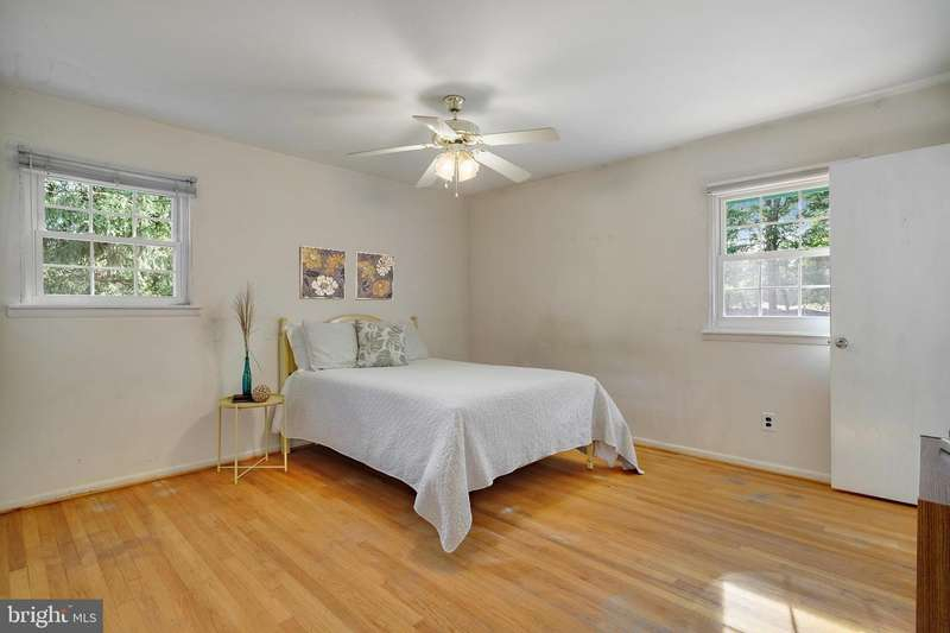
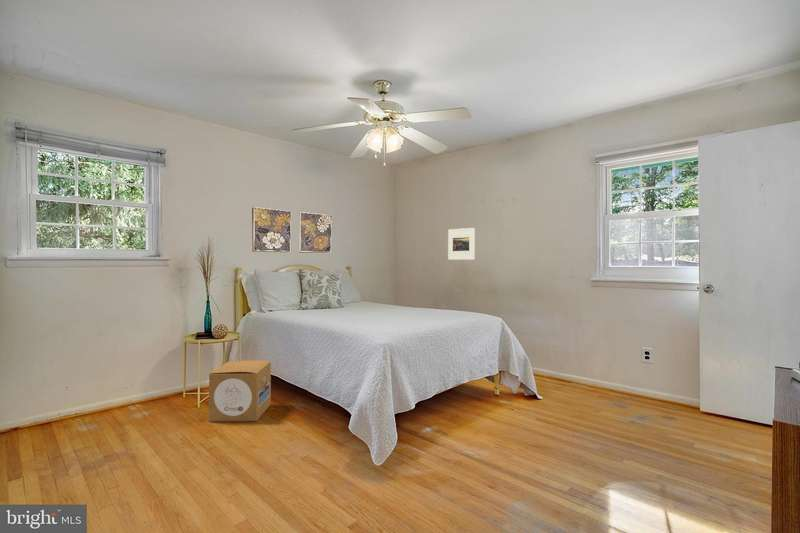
+ cardboard box (241, 389)
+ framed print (461, 244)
